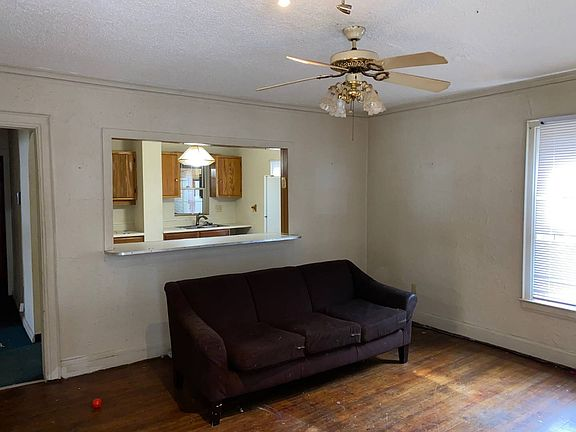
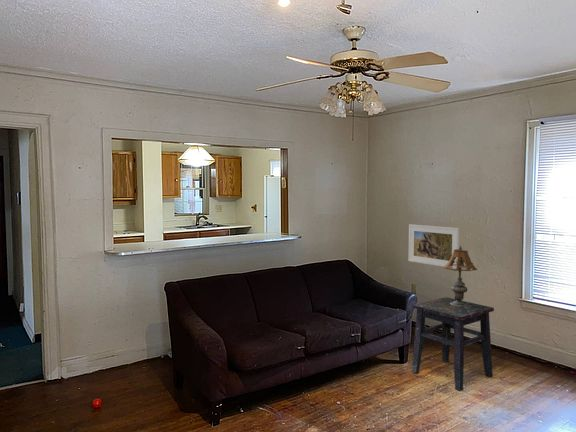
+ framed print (432, 245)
+ table lamp (459, 274)
+ side table (451, 340)
